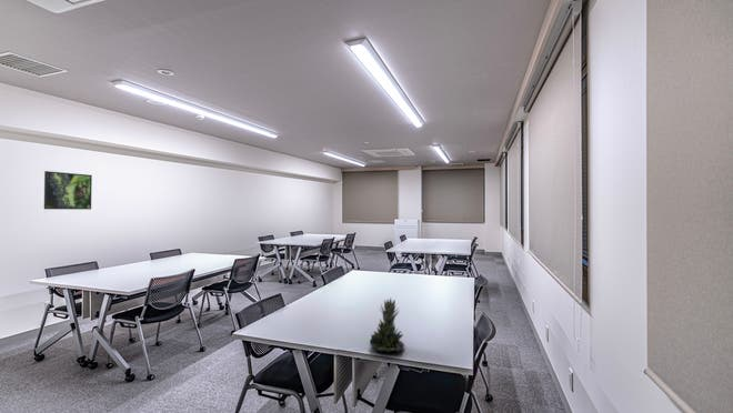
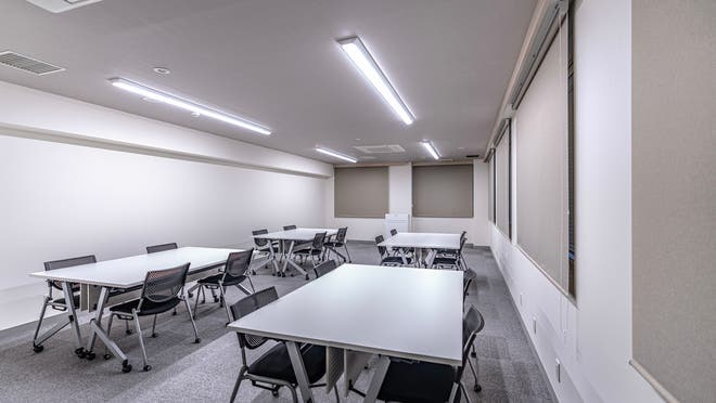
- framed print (69, 191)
- succulent plant (388, 323)
